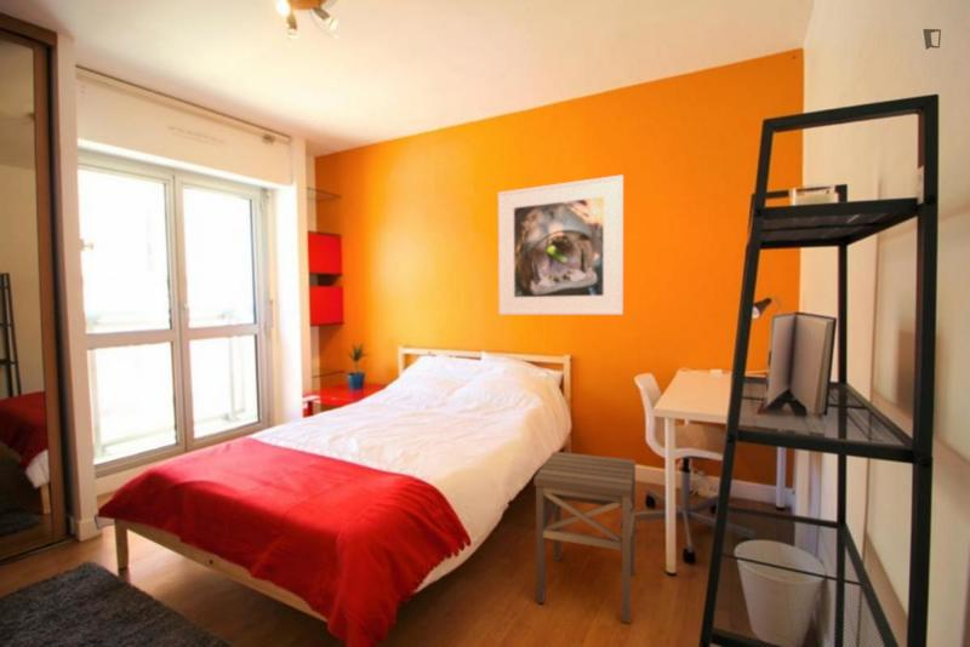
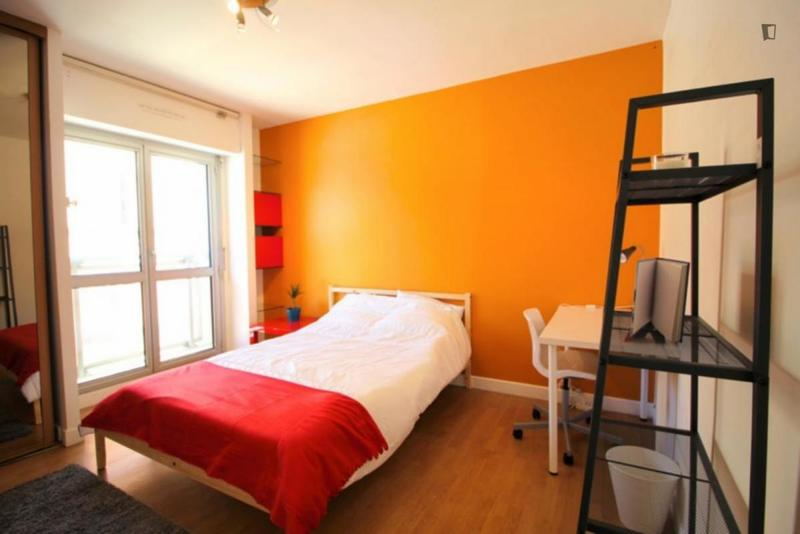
- side table (590, 525)
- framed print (557, 250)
